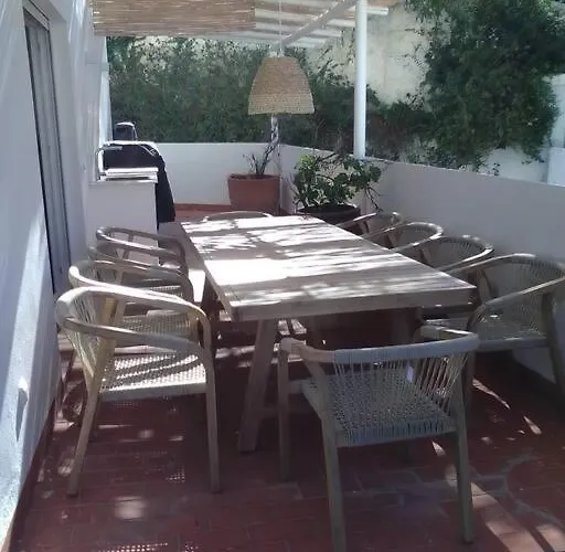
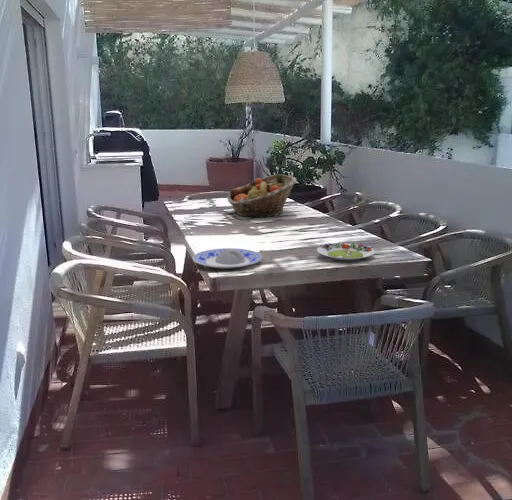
+ plate (227, 256)
+ fruit basket (261, 195)
+ salad plate (345, 252)
